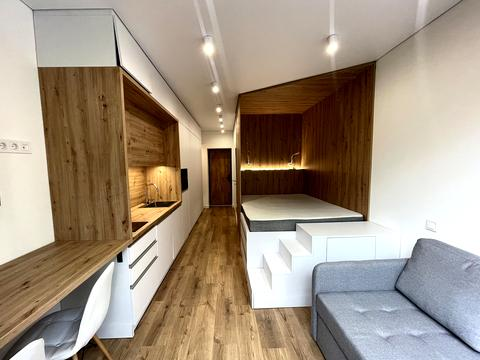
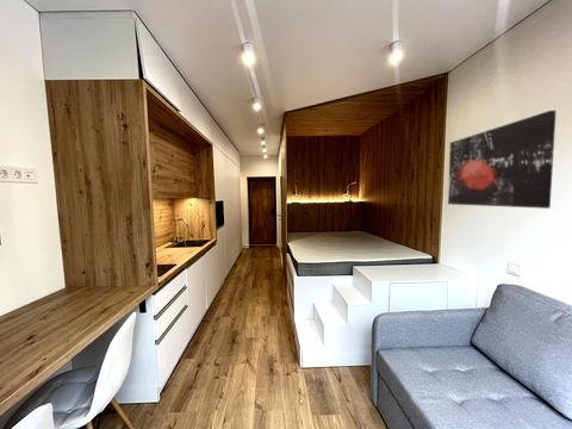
+ wall art (489, 168)
